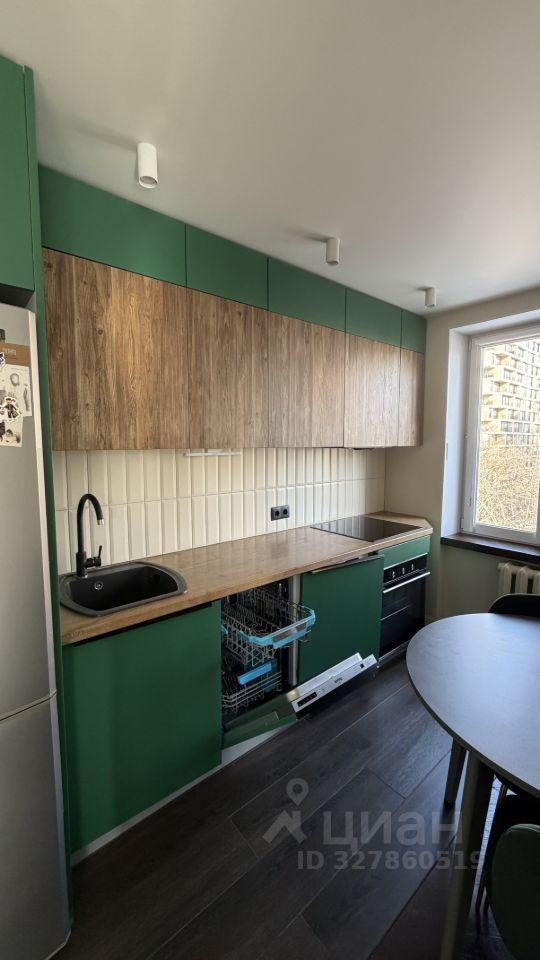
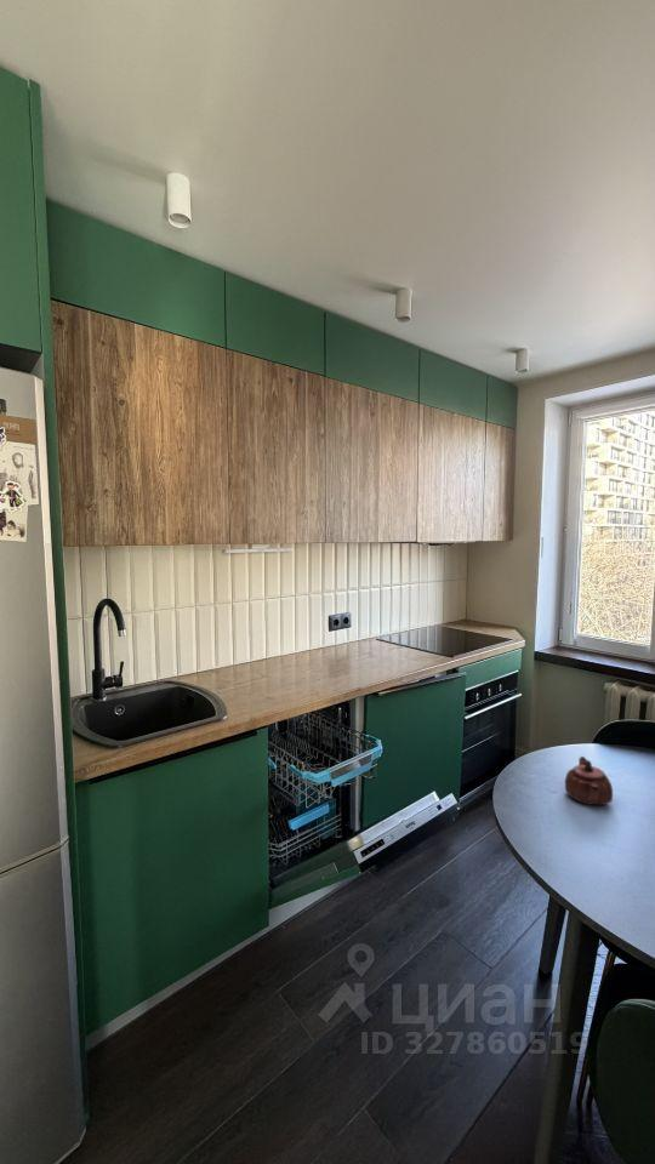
+ teapot (588, 778)
